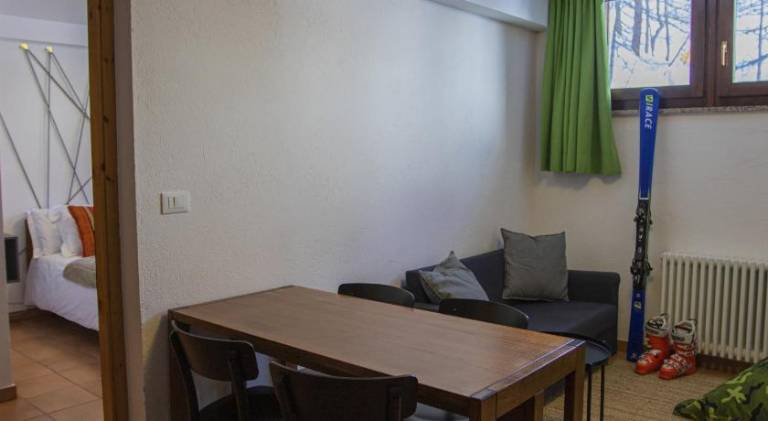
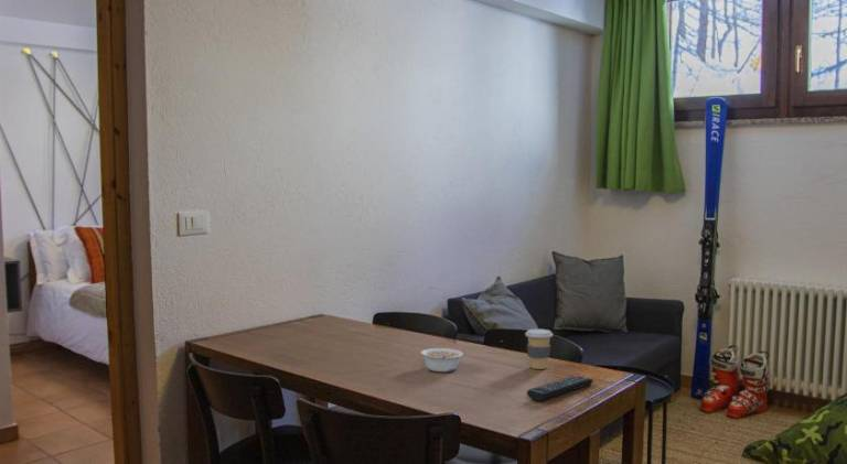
+ remote control (560, 387)
+ legume (442, 359)
+ coffee cup (538, 348)
